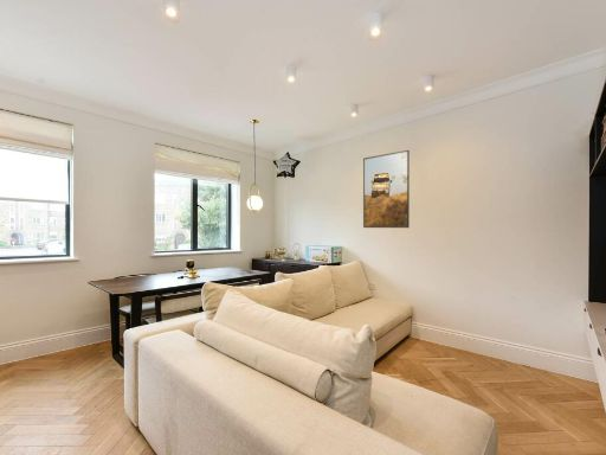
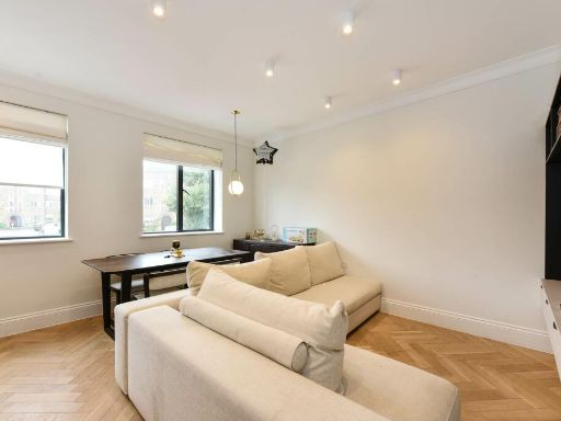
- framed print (385, 191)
